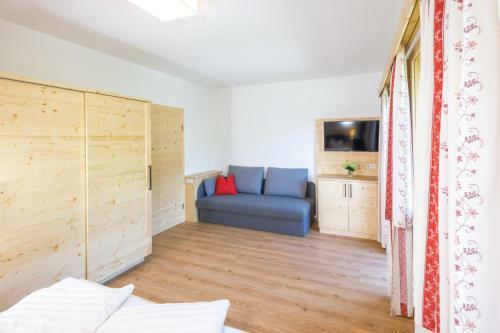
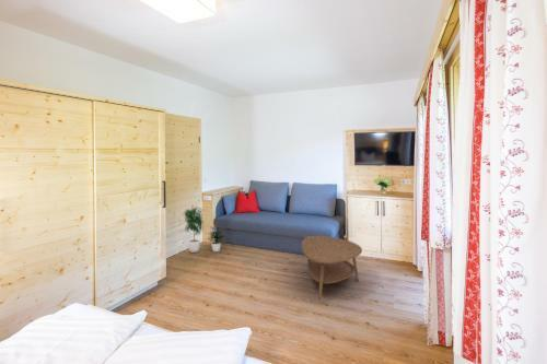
+ coffee table (330, 262)
+ potted plant (202, 226)
